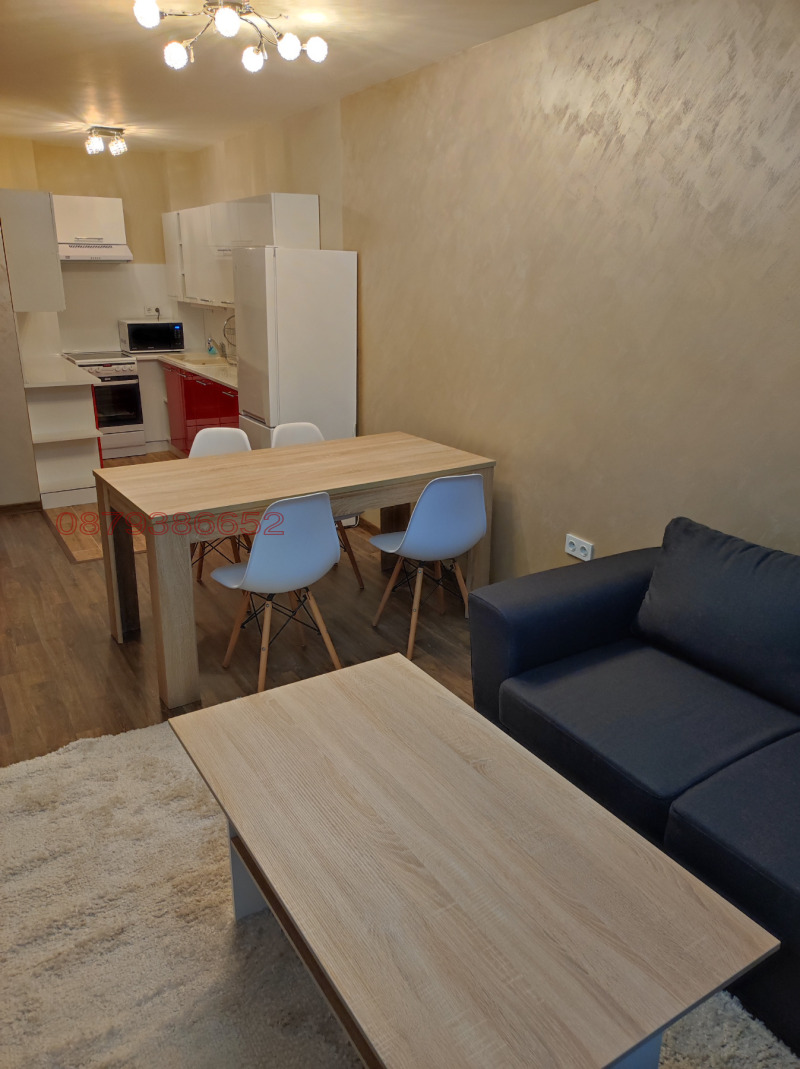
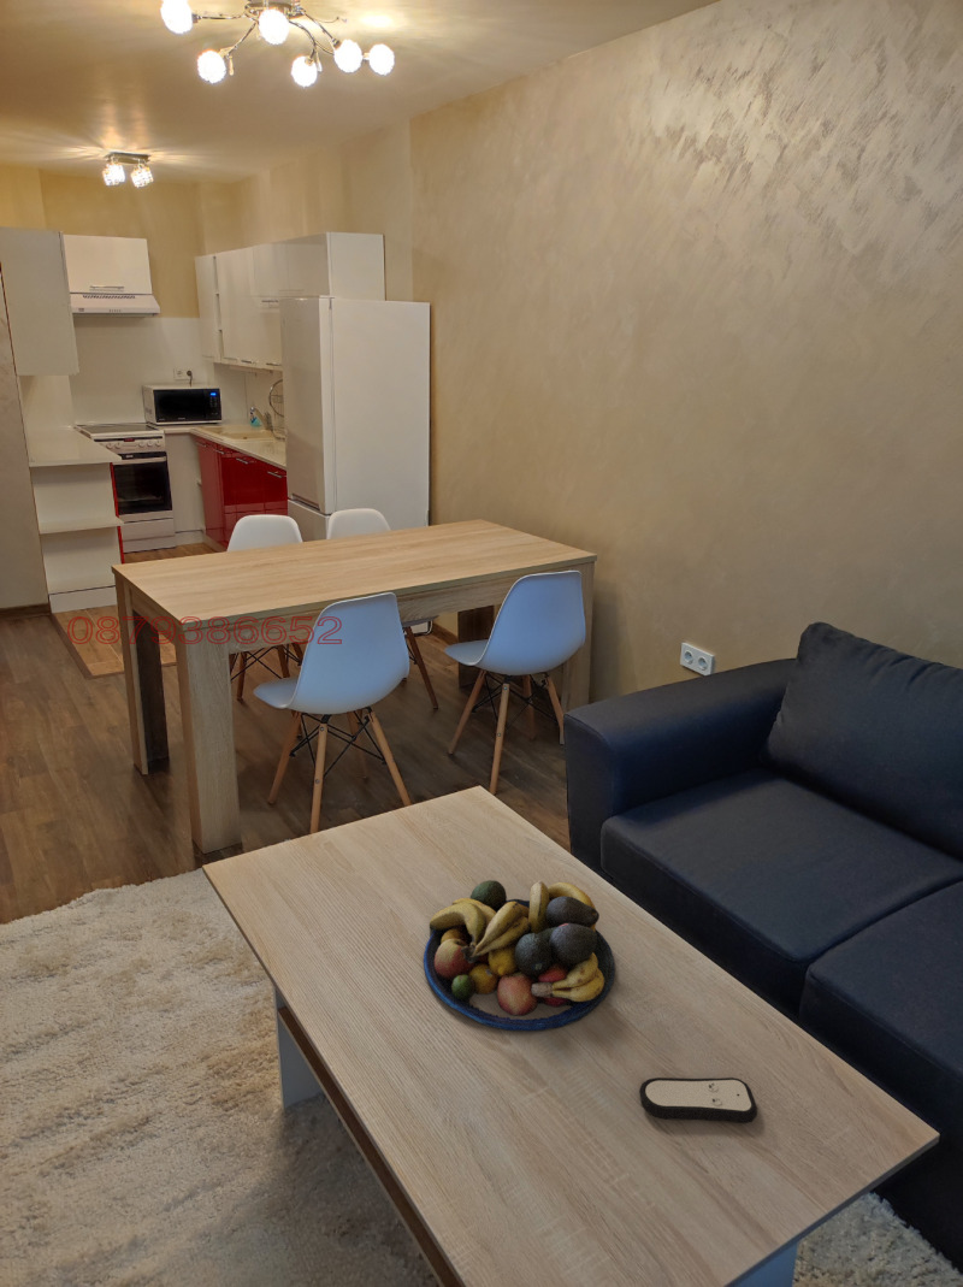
+ remote control (697, 1098)
+ fruit bowl (518, 932)
